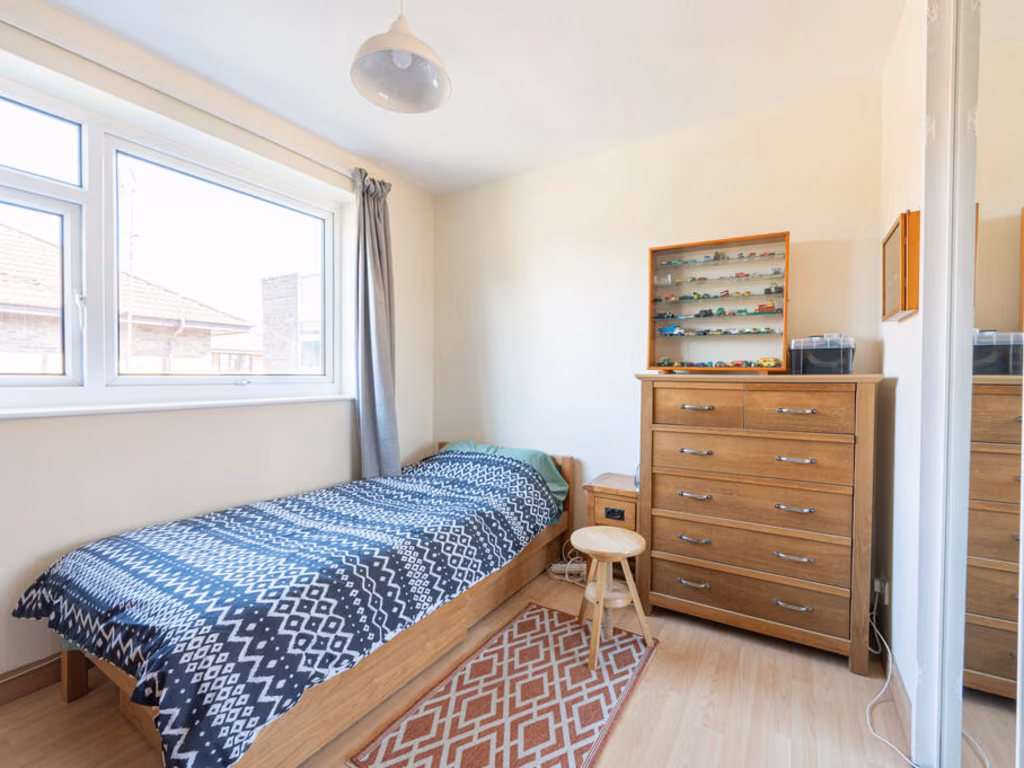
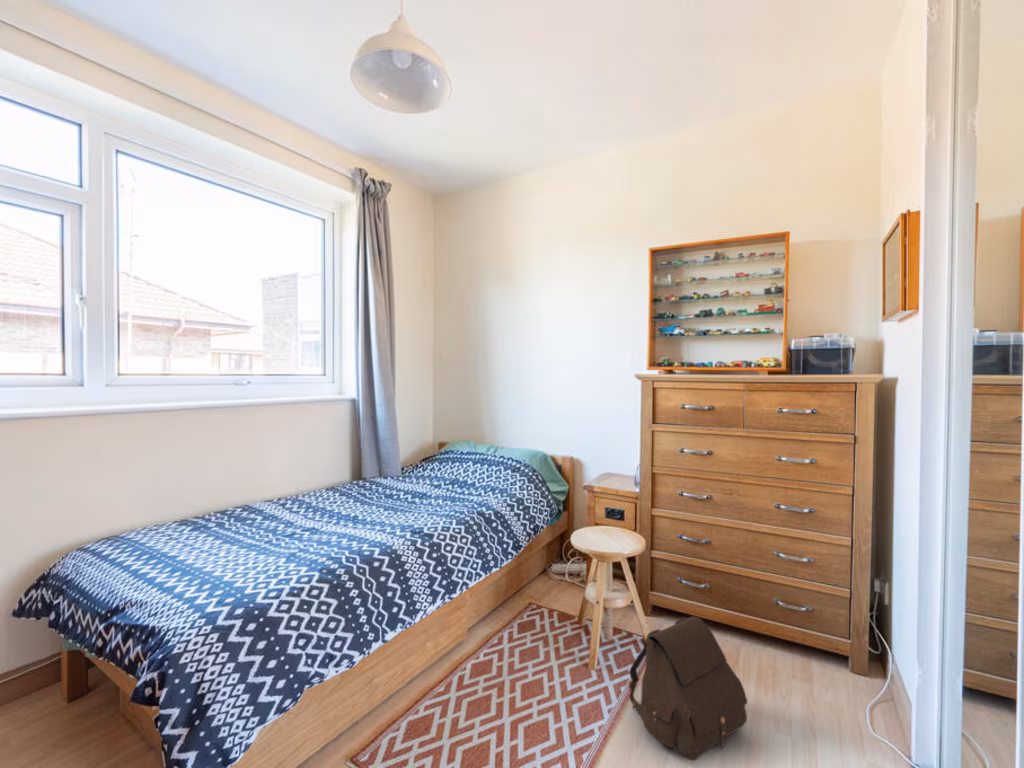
+ satchel (681, 674)
